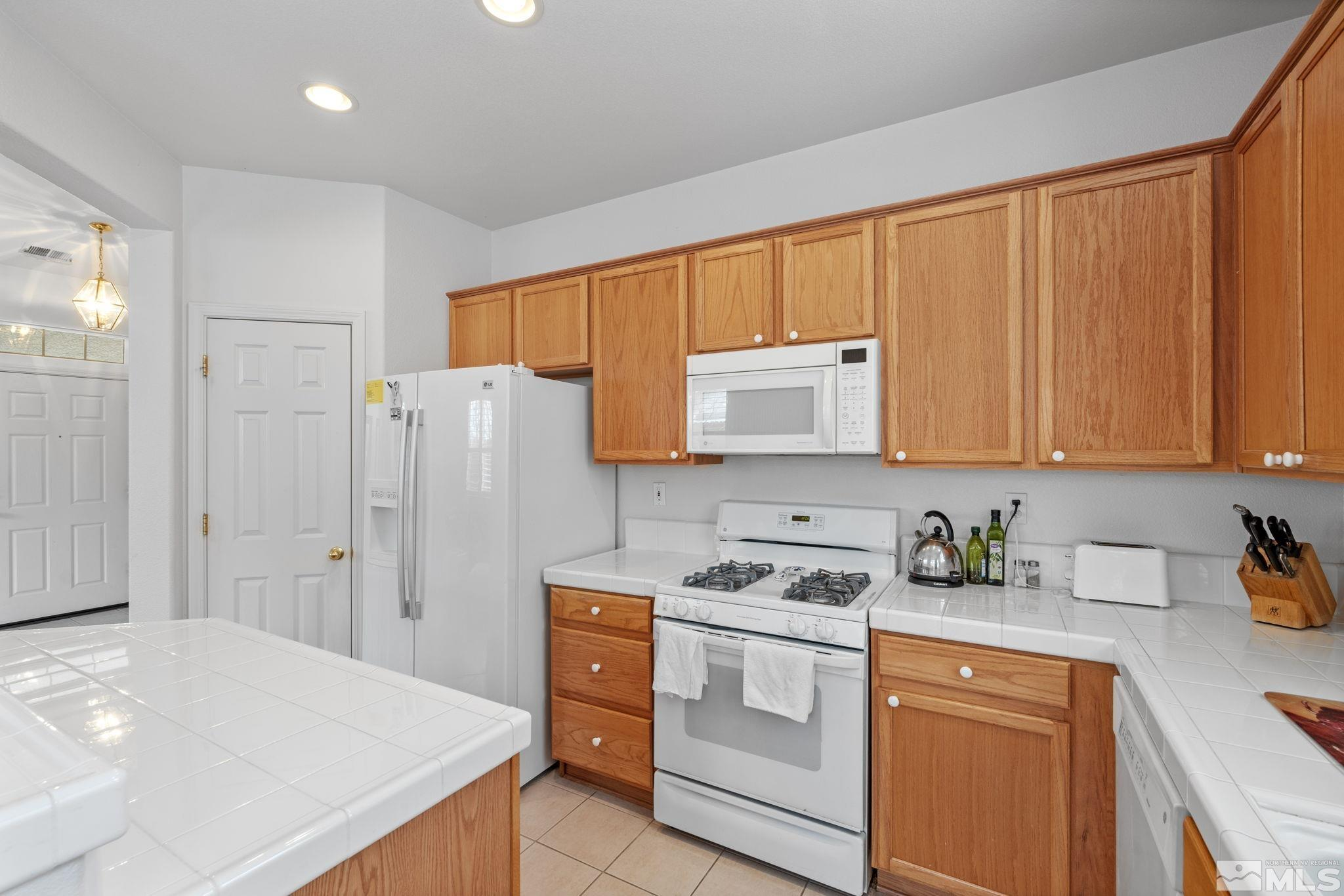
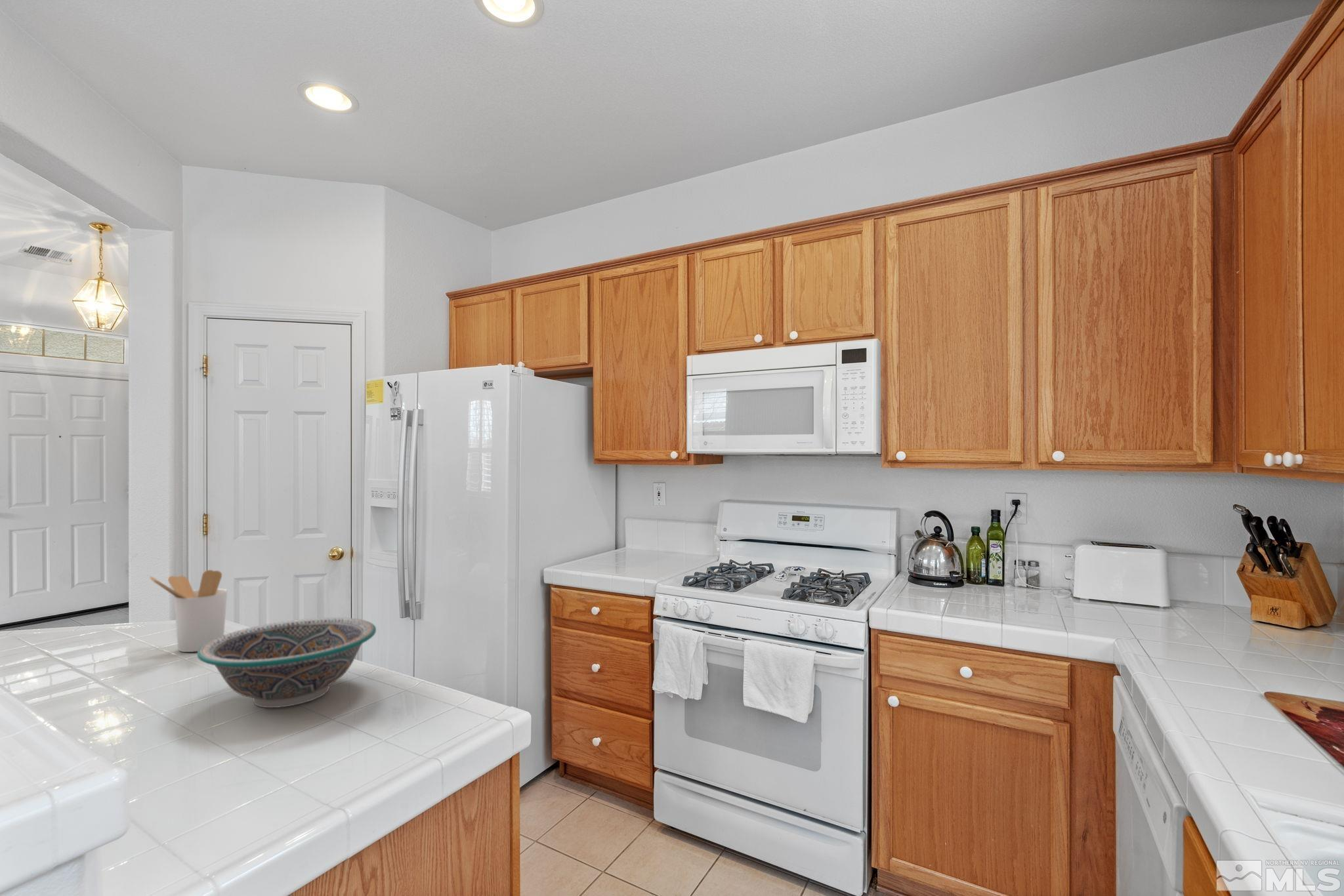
+ bowl (292, 665)
+ utensil holder (188, 609)
